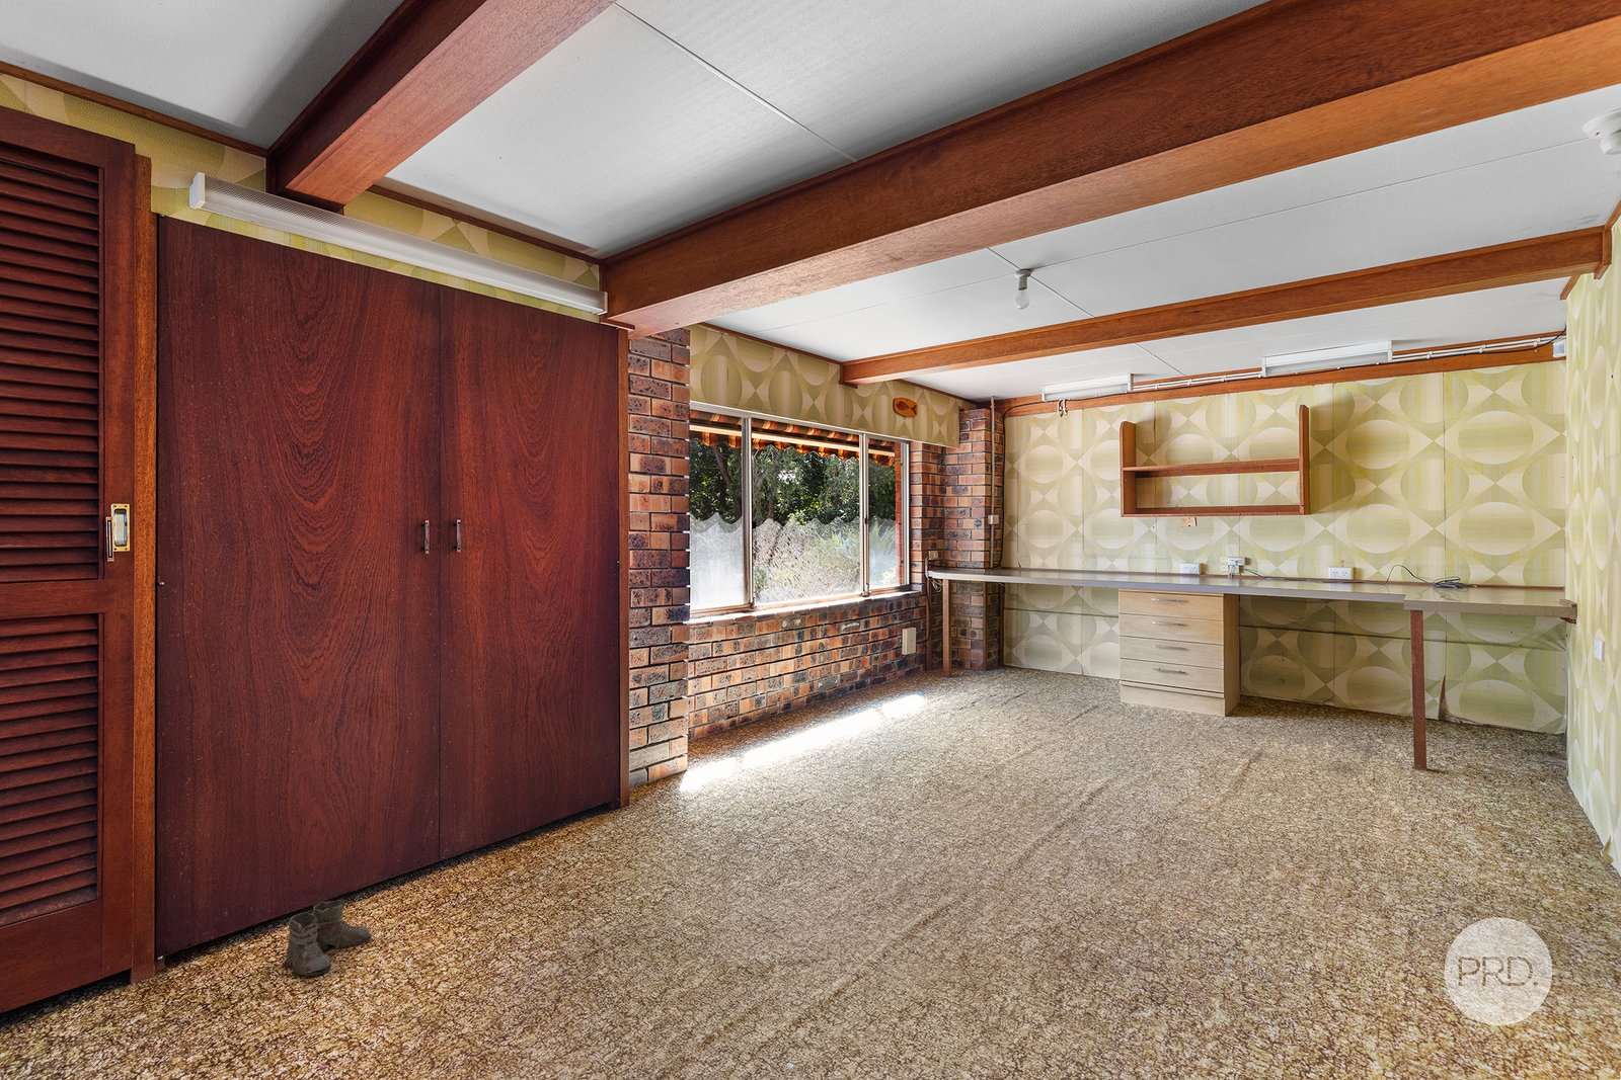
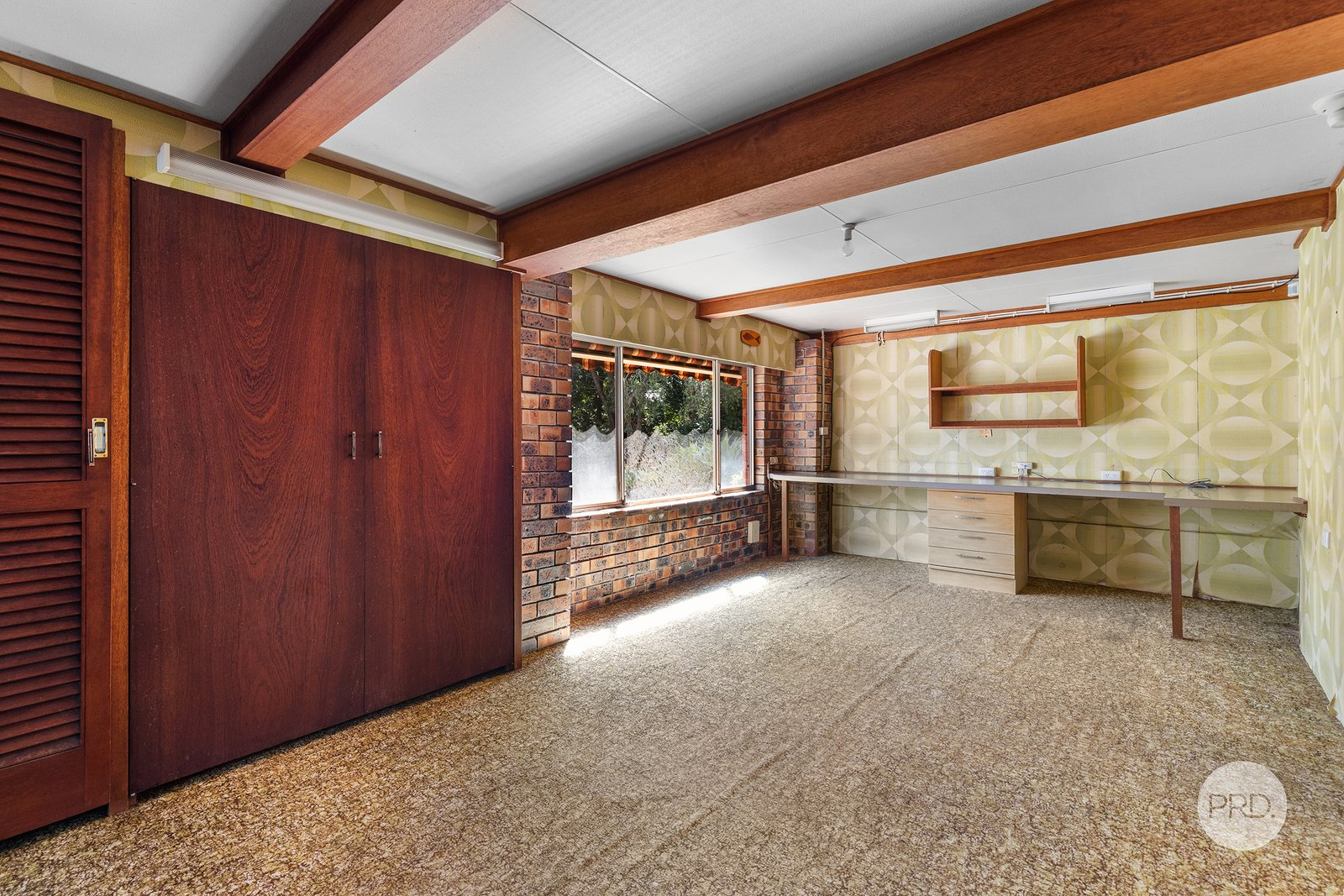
- boots (323, 933)
